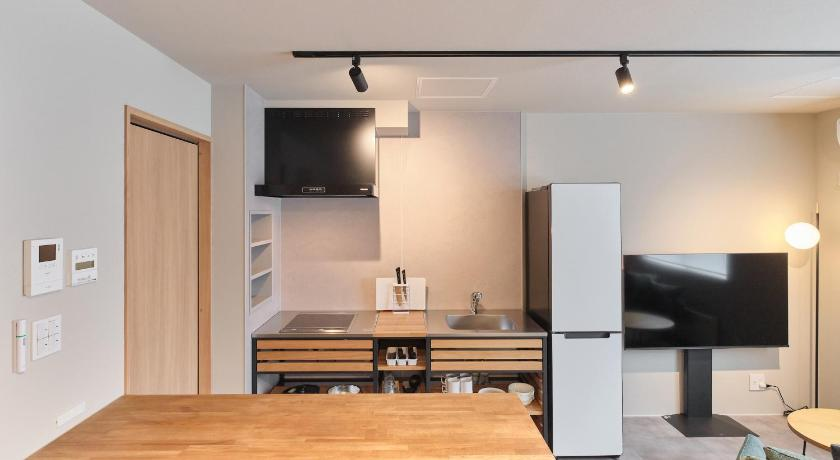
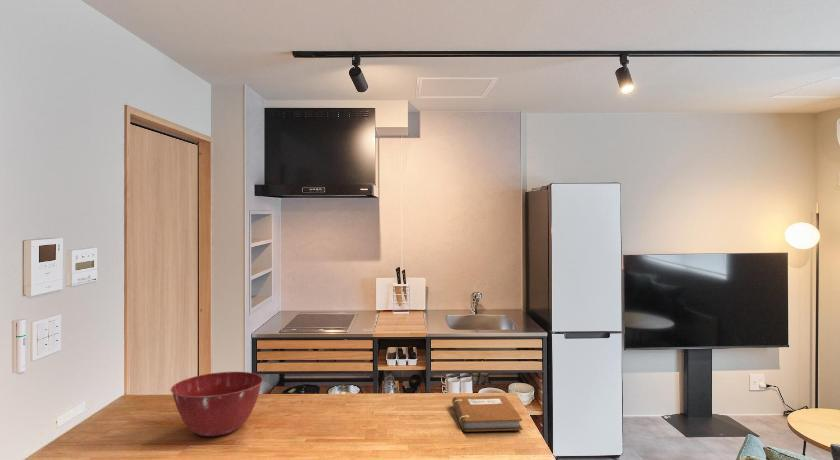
+ mixing bowl (218, 405)
+ notebook (484, 411)
